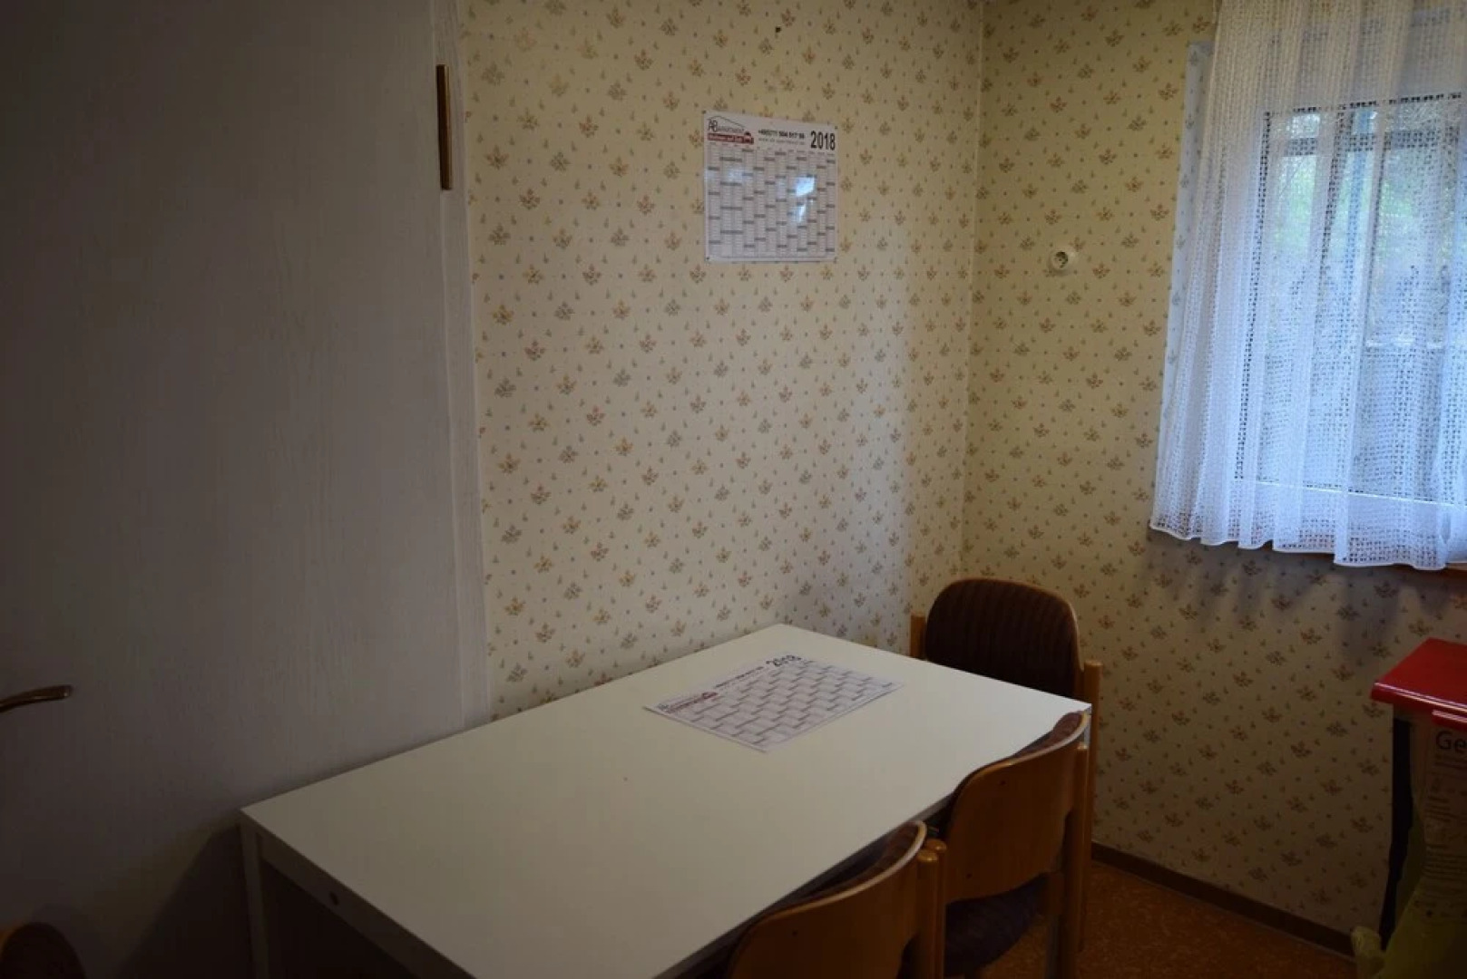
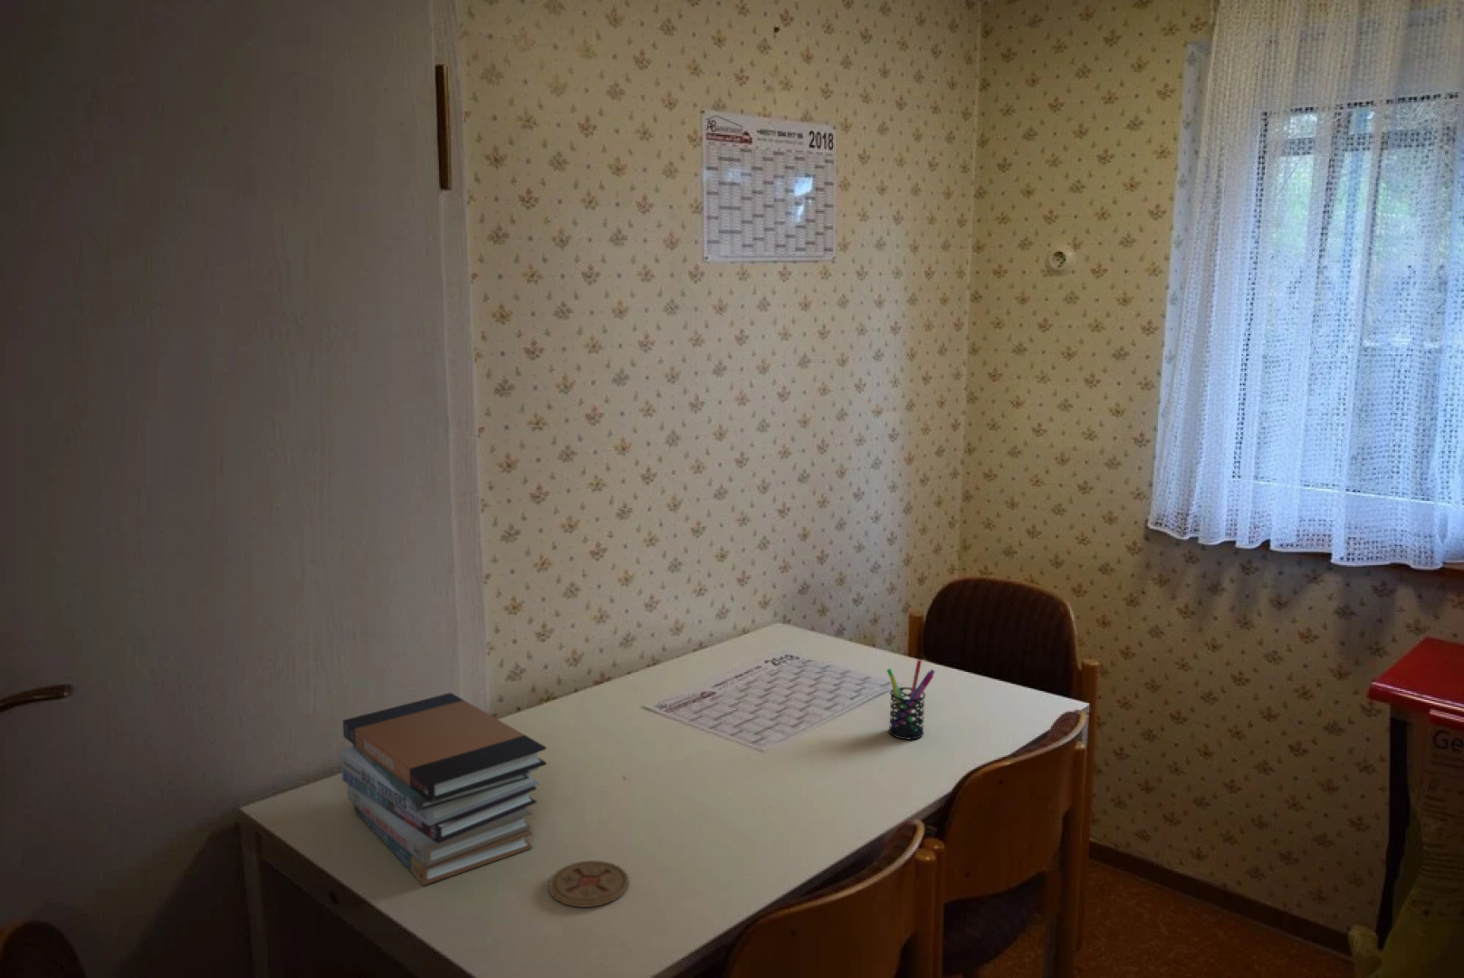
+ coaster (588, 883)
+ pen holder (904, 696)
+ book stack (440, 779)
